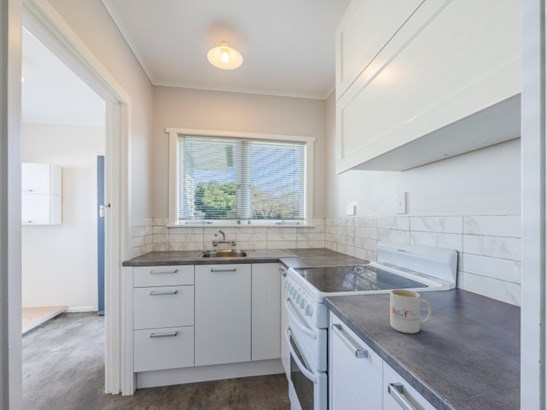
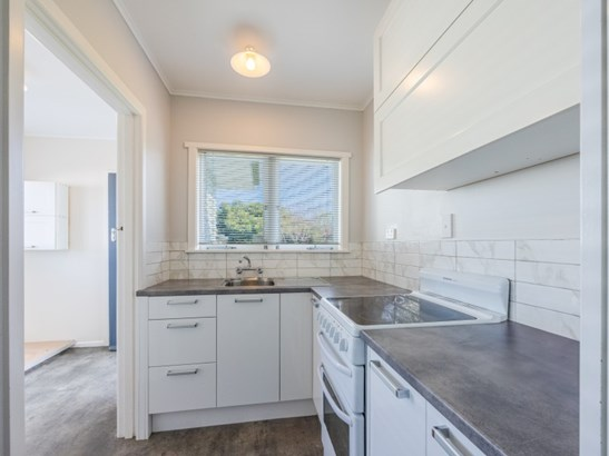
- mug (410, 310)
